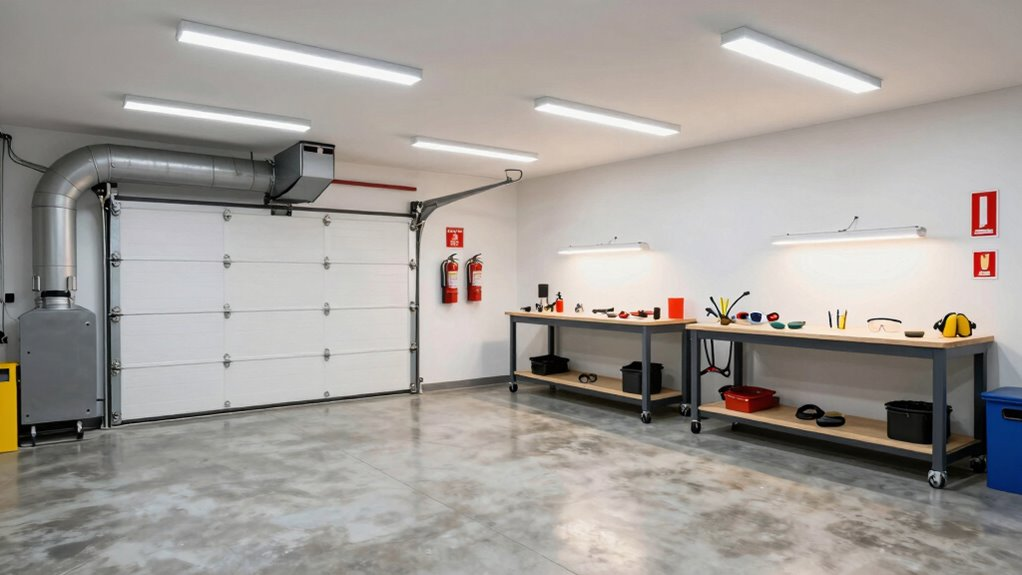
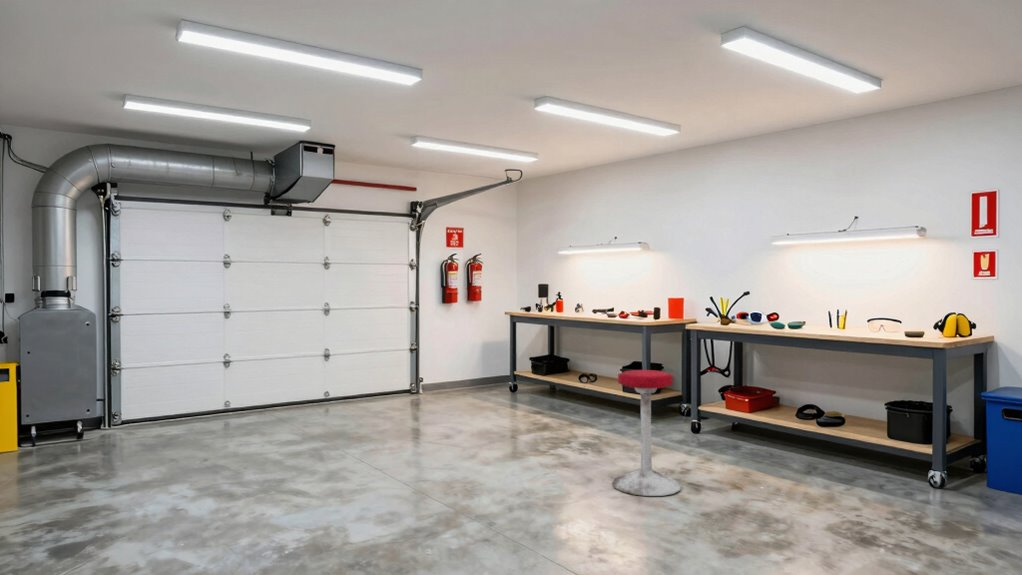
+ stool (645, 429)
